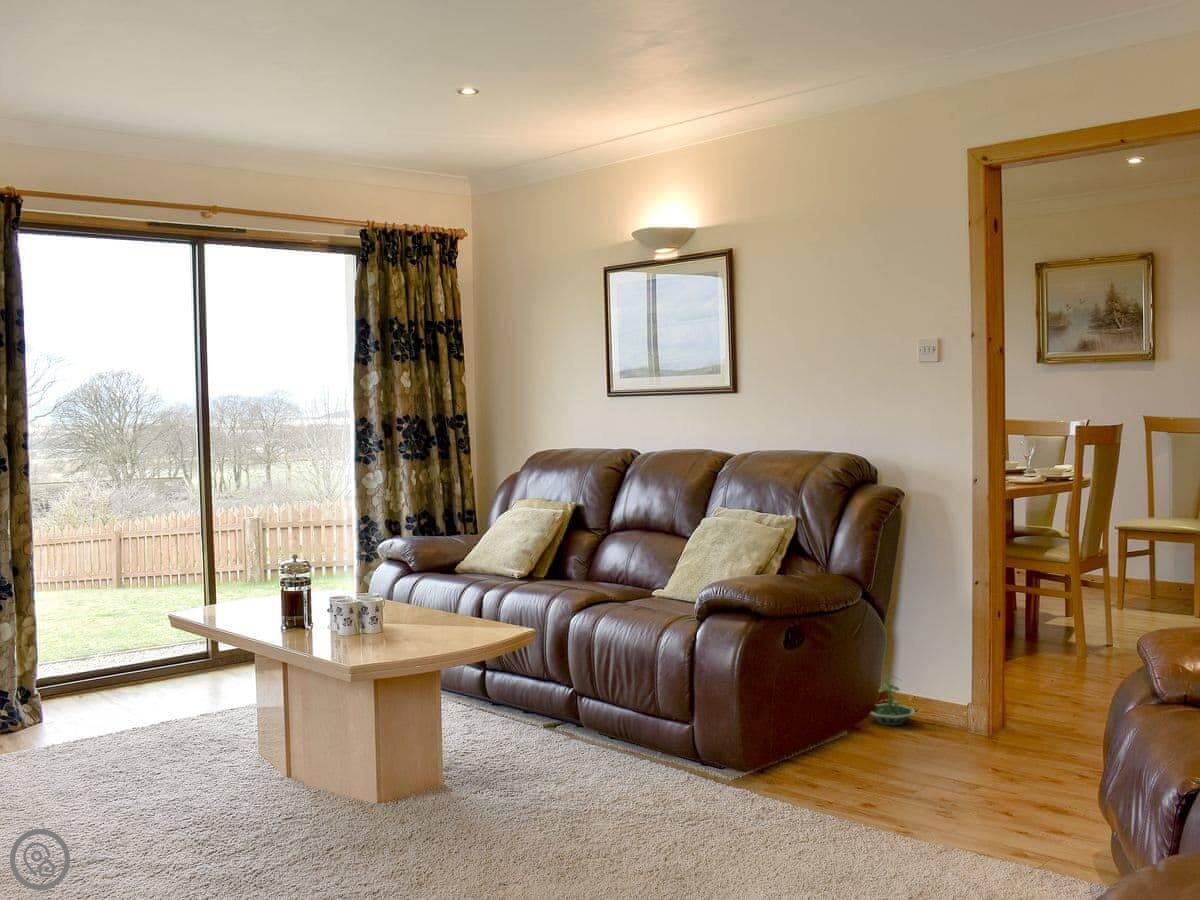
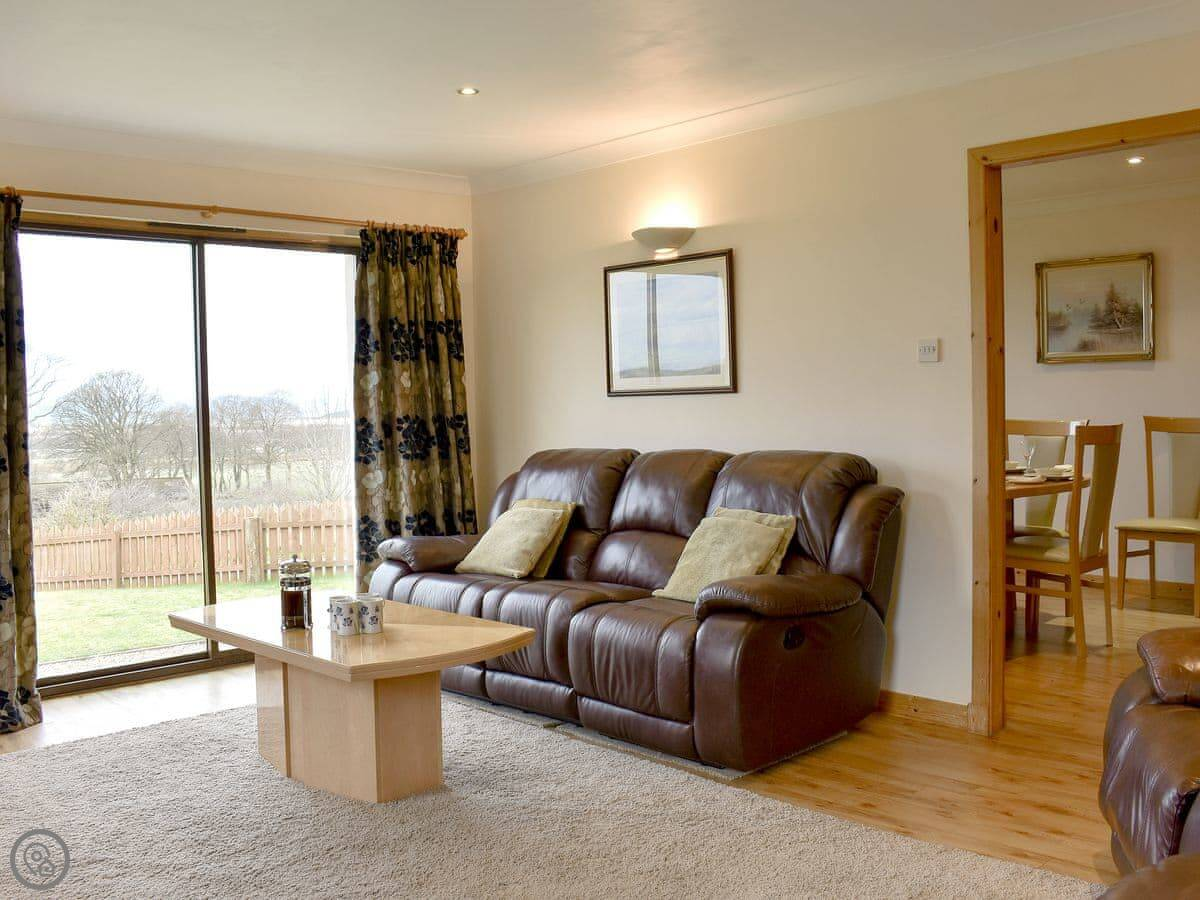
- terrarium (889, 684)
